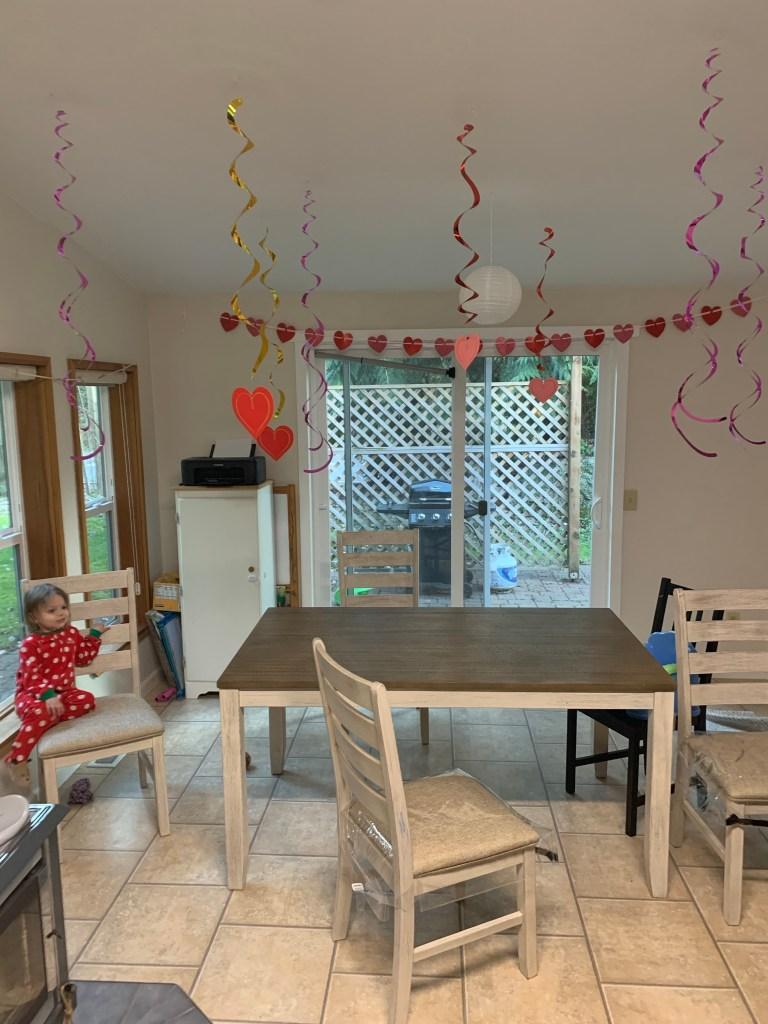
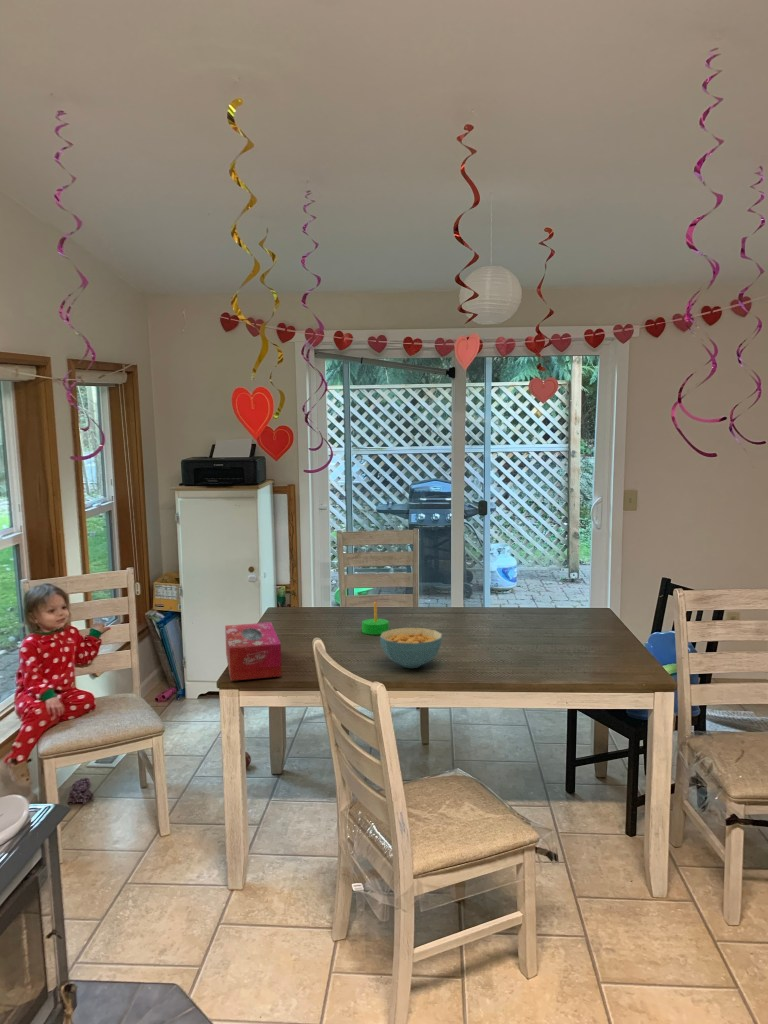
+ candle (375, 615)
+ cereal bowl (411, 650)
+ tissue box (252, 649)
